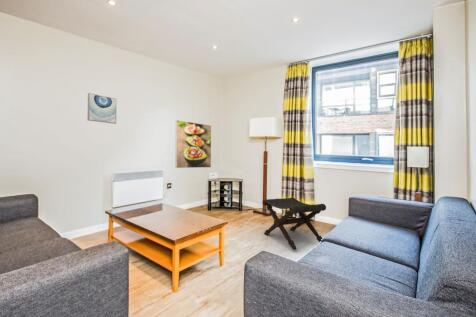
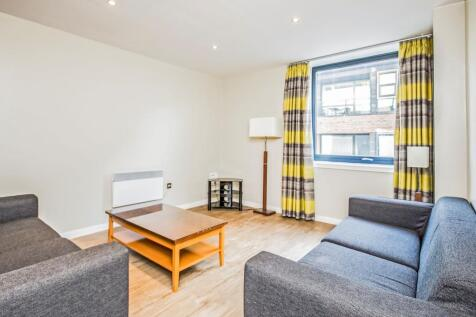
- footstool (292, 220)
- wall art (102, 109)
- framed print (194, 145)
